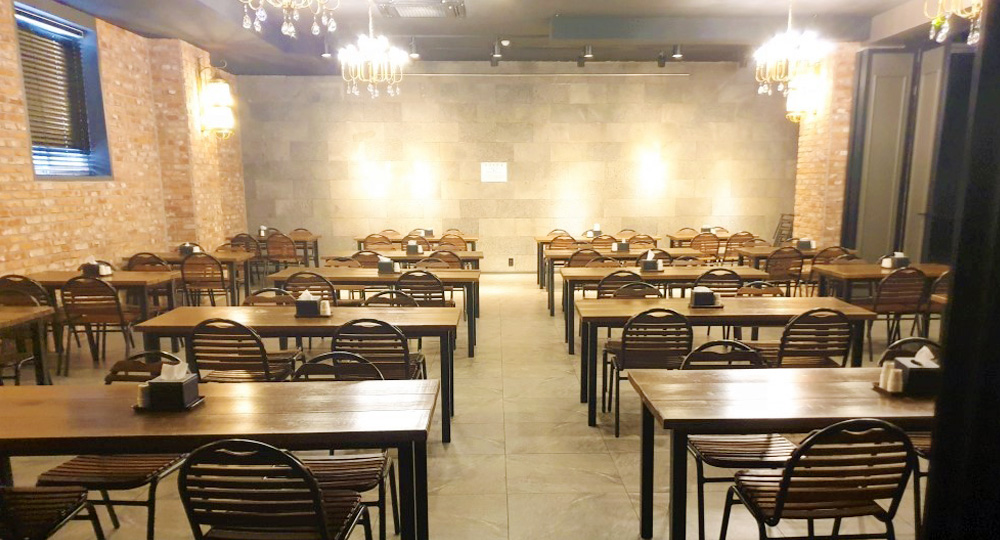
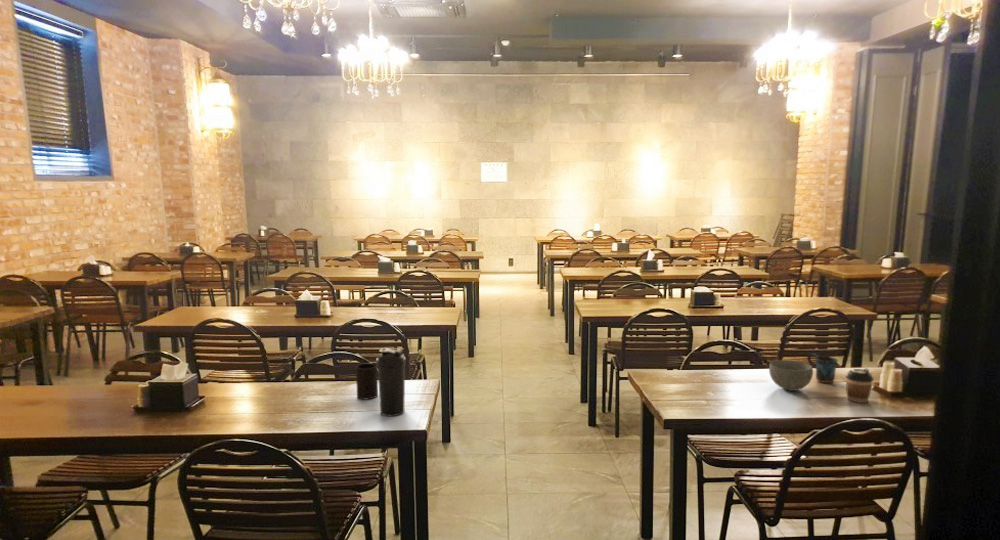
+ mug (823, 368)
+ cup (367, 381)
+ coffee cup (858, 384)
+ bowl (790, 376)
+ water bottle (391, 380)
